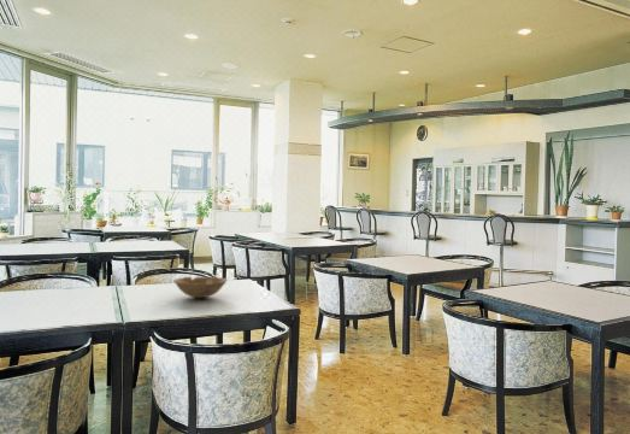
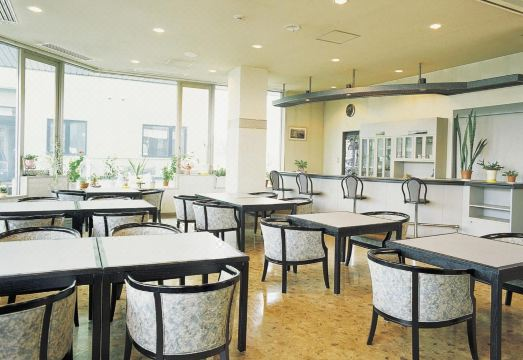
- bowl (200, 288)
